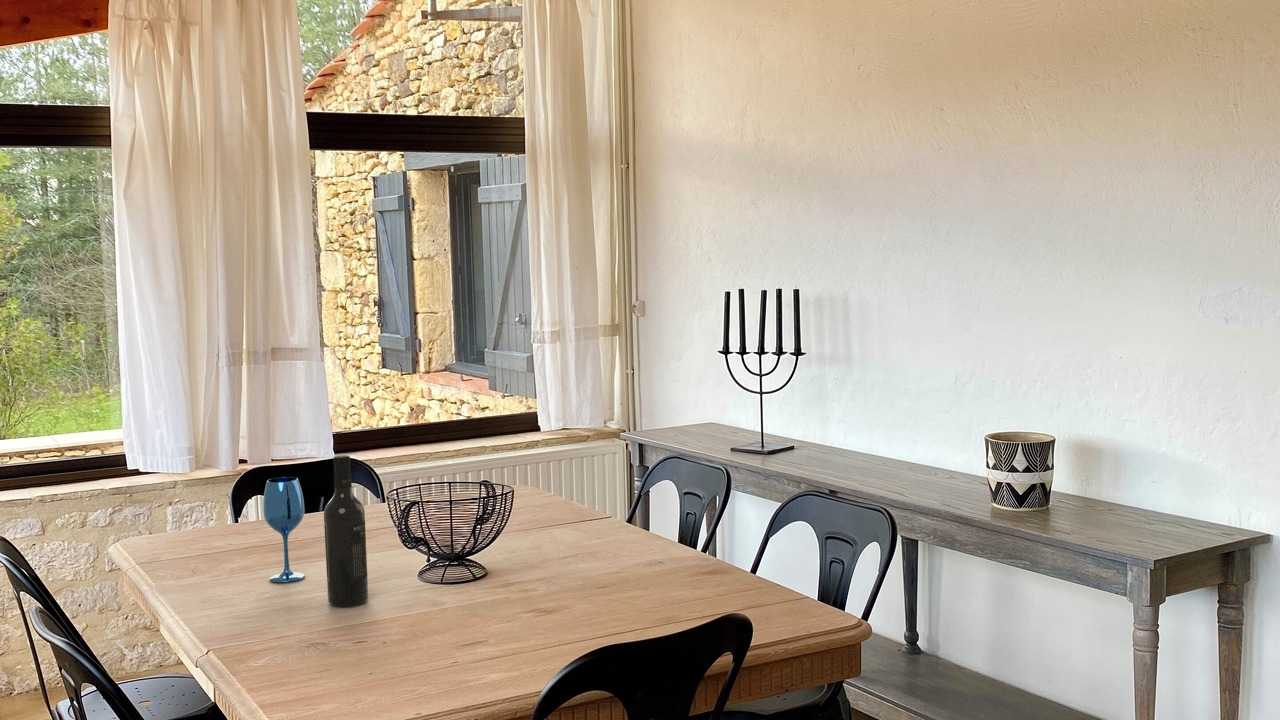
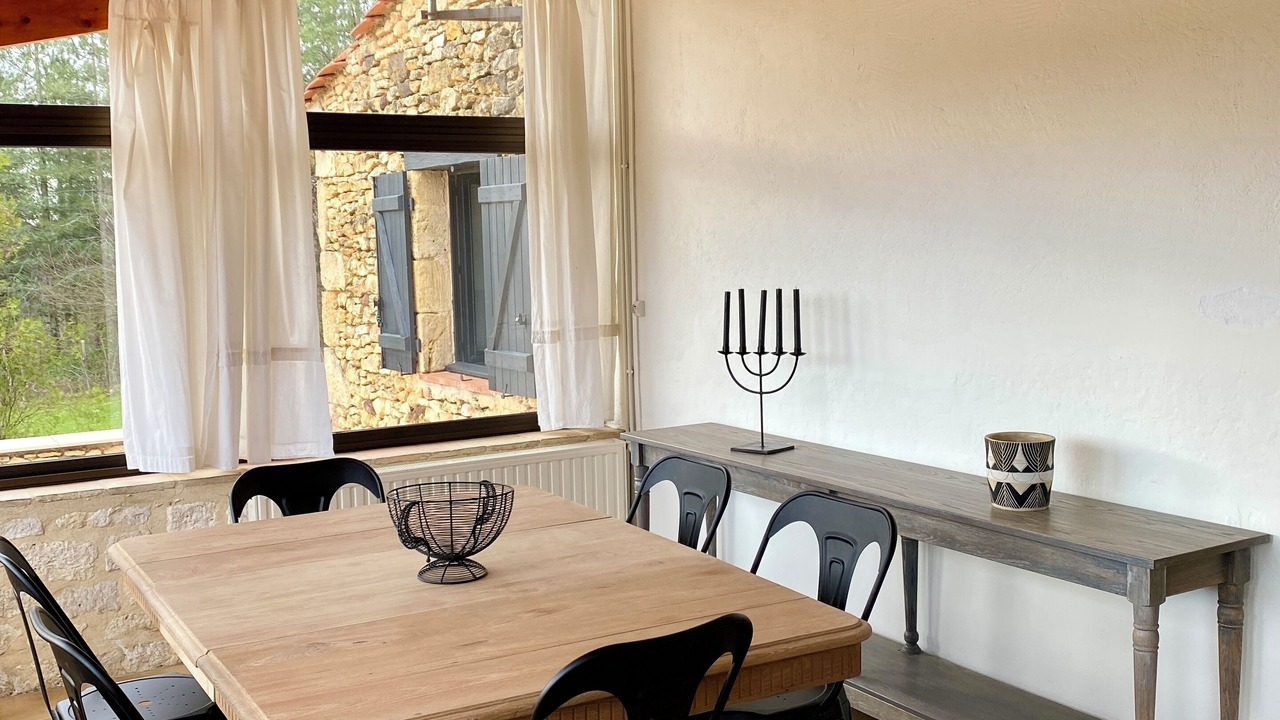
- wine bottle (345, 529)
- wineglass (284, 529)
